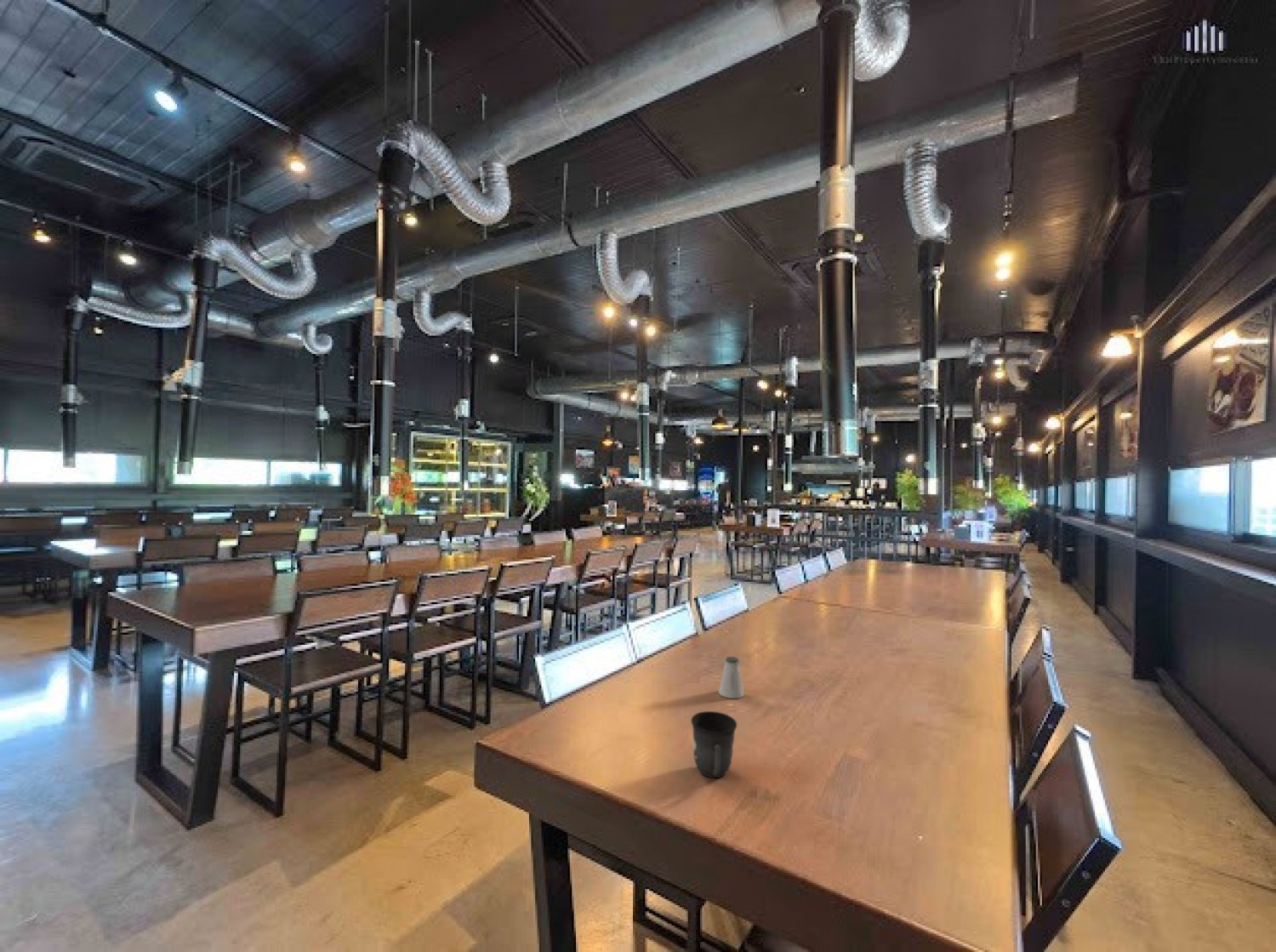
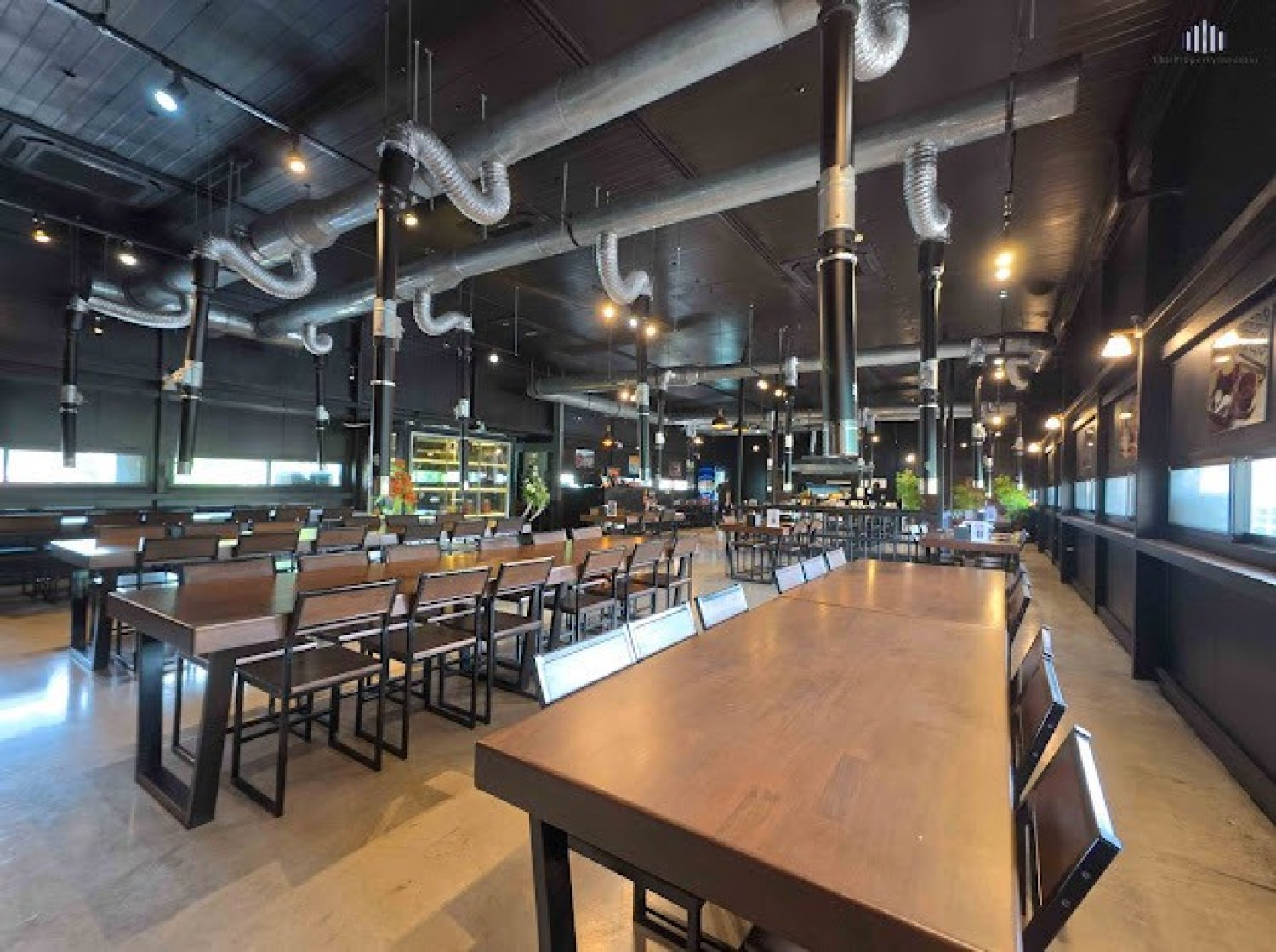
- saltshaker (732, 676)
- mug (714, 750)
